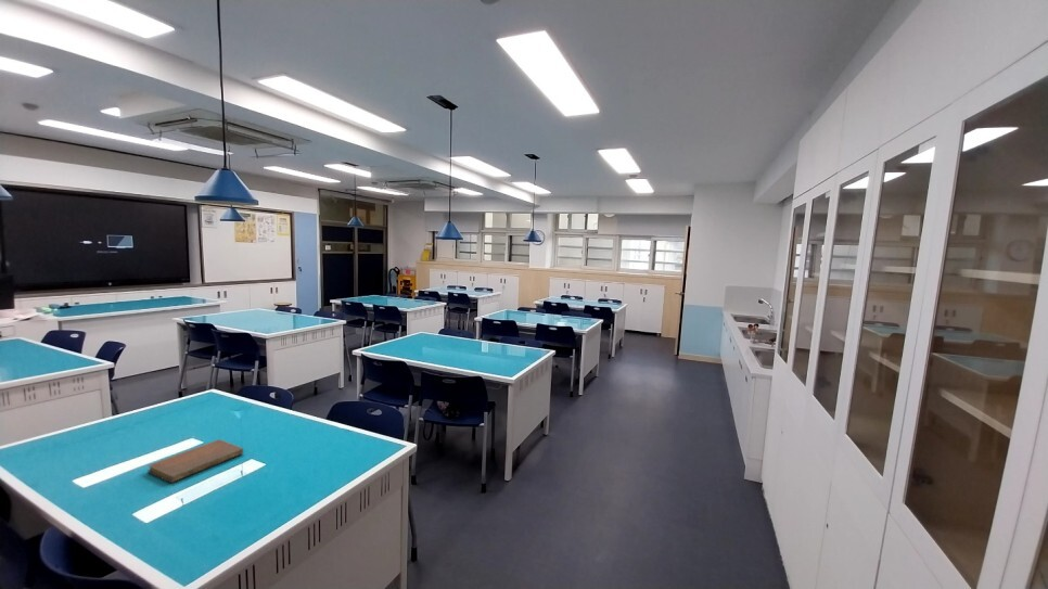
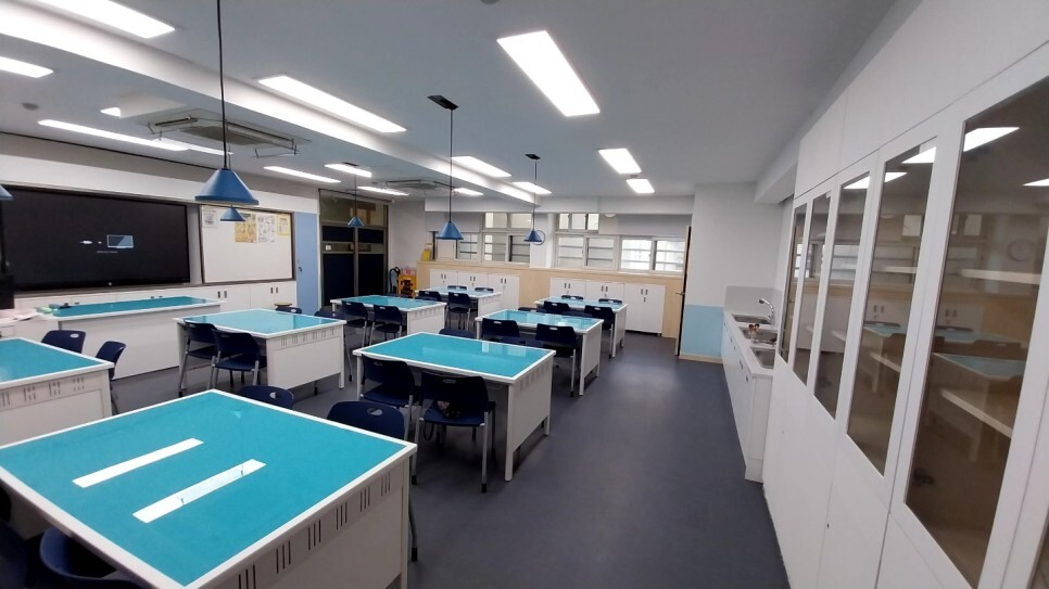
- notebook (197, 459)
